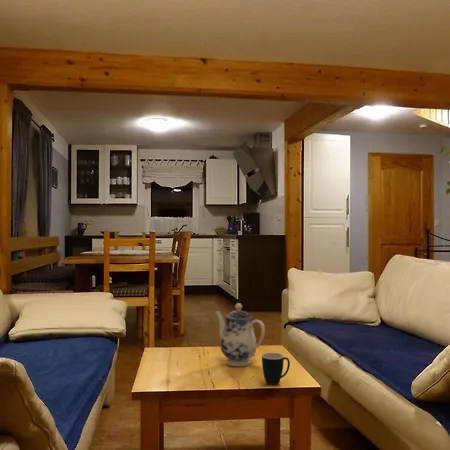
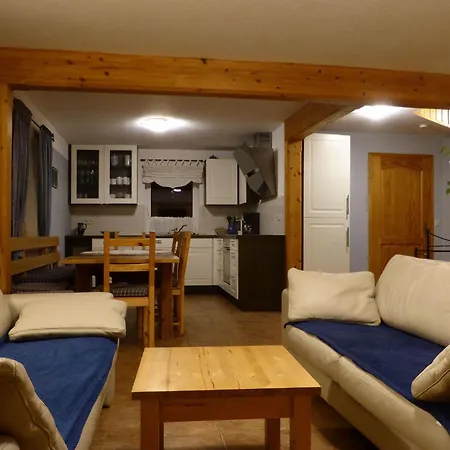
- mug (276, 368)
- teapot (238, 333)
